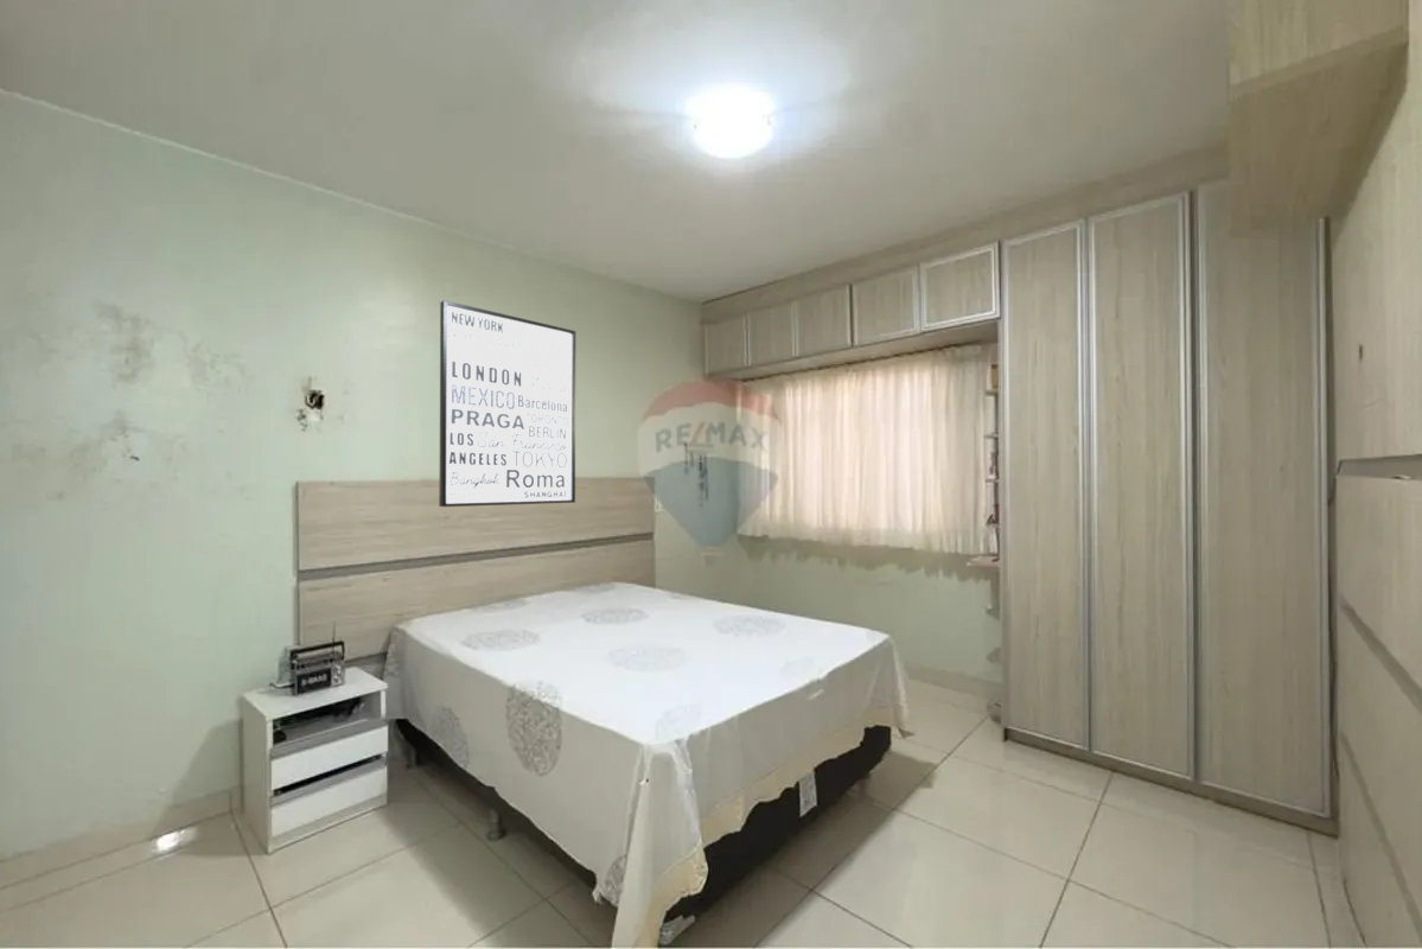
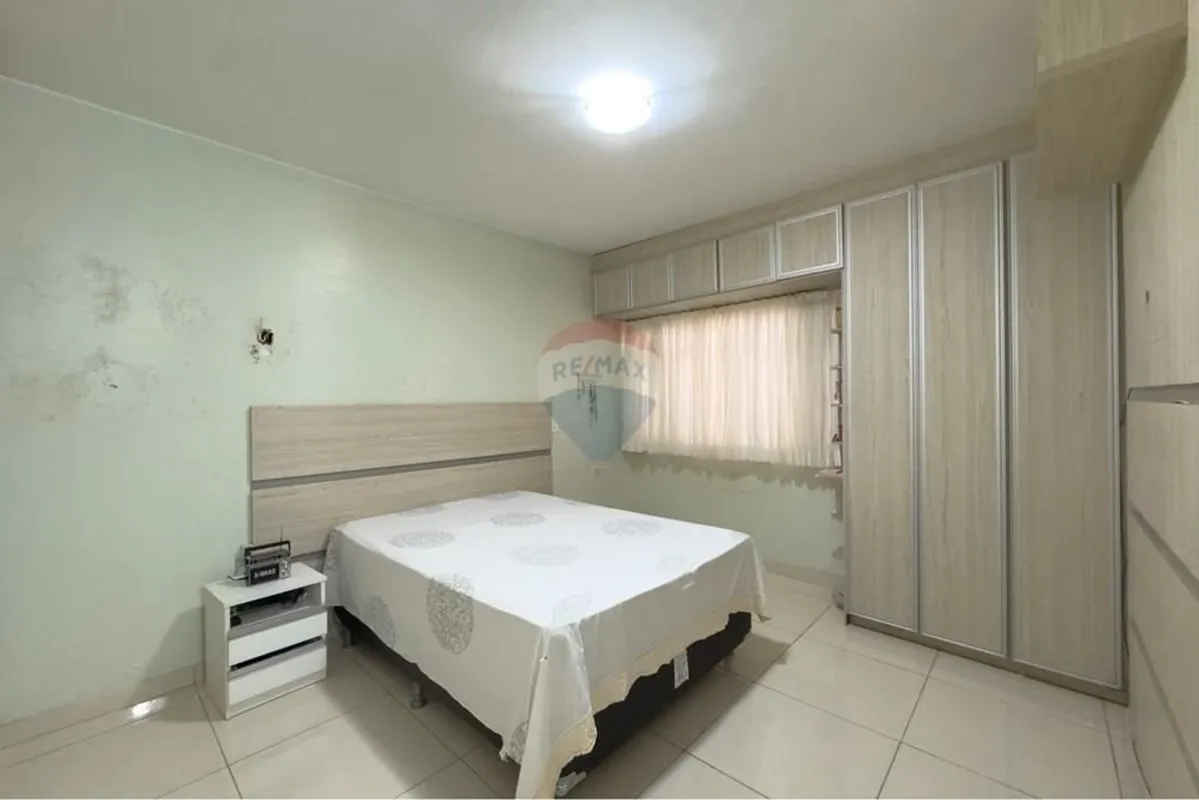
- wall art (514, 410)
